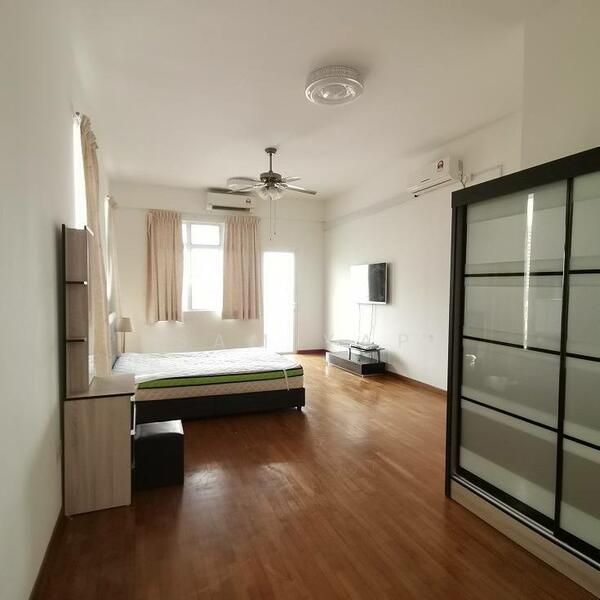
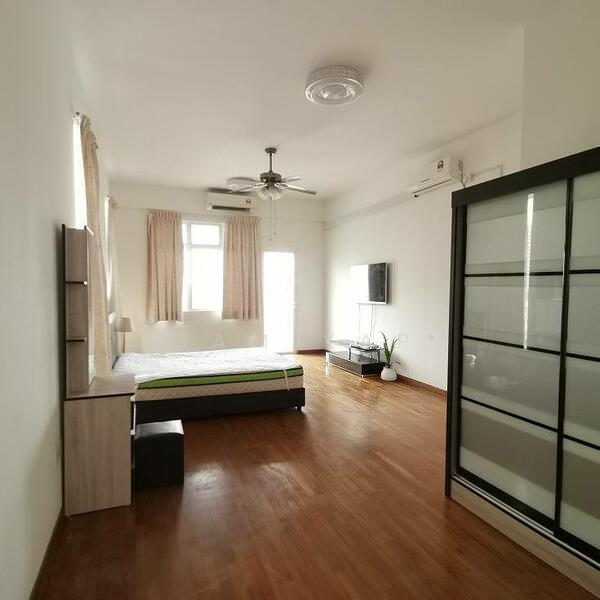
+ house plant (388, 355)
